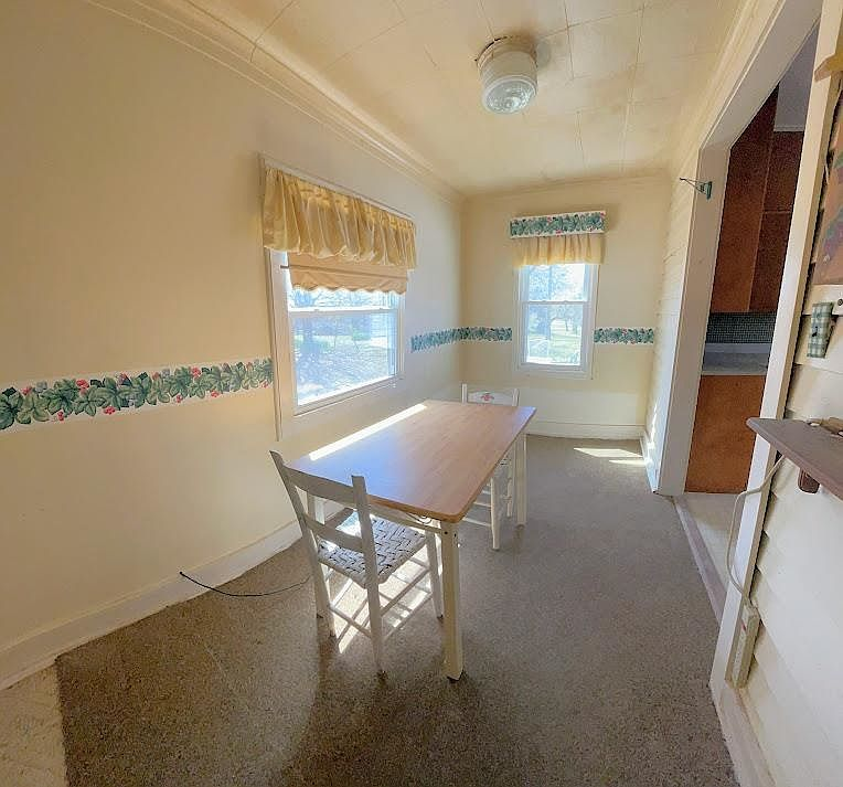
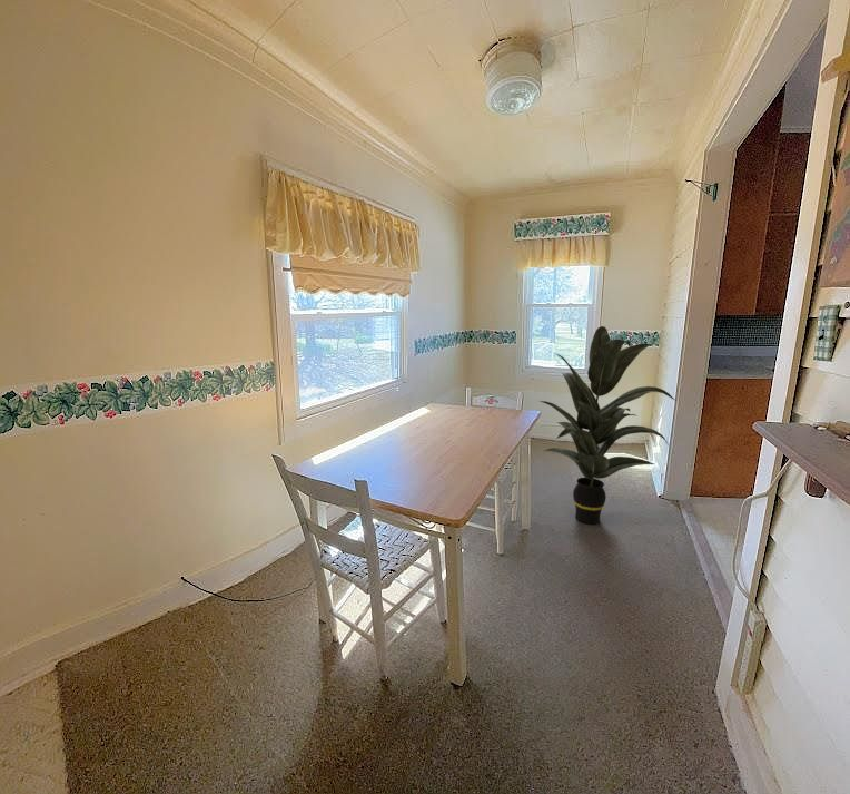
+ indoor plant (600, 425)
